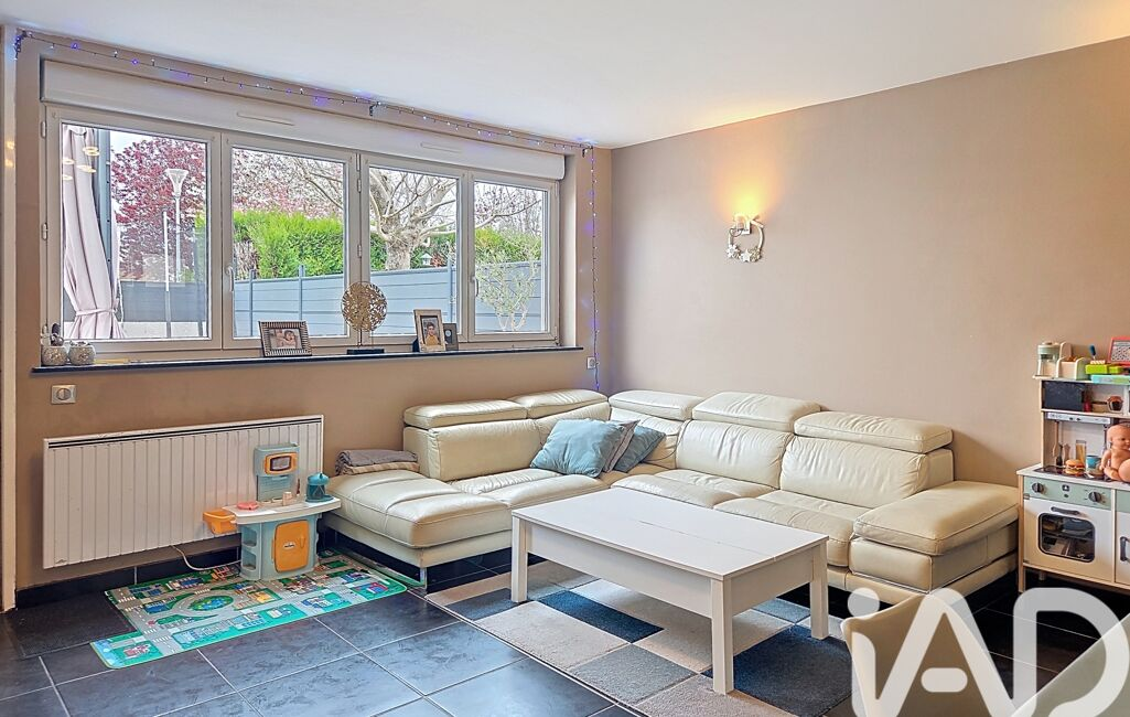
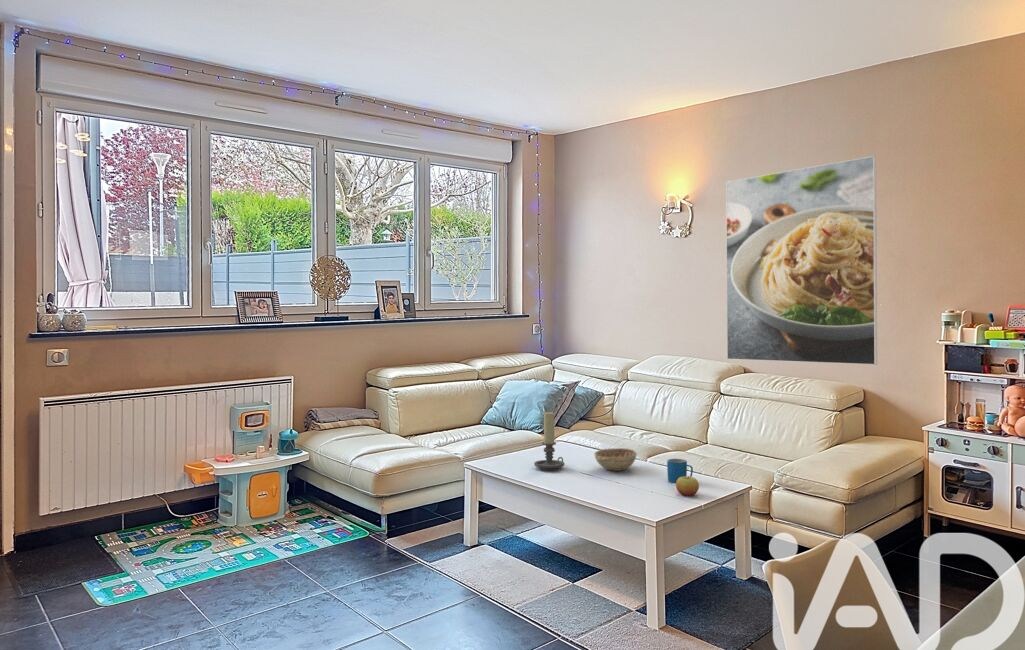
+ apple (687, 485)
+ decorative bowl (615, 460)
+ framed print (795, 265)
+ candle holder (551, 439)
+ mug (680, 471)
